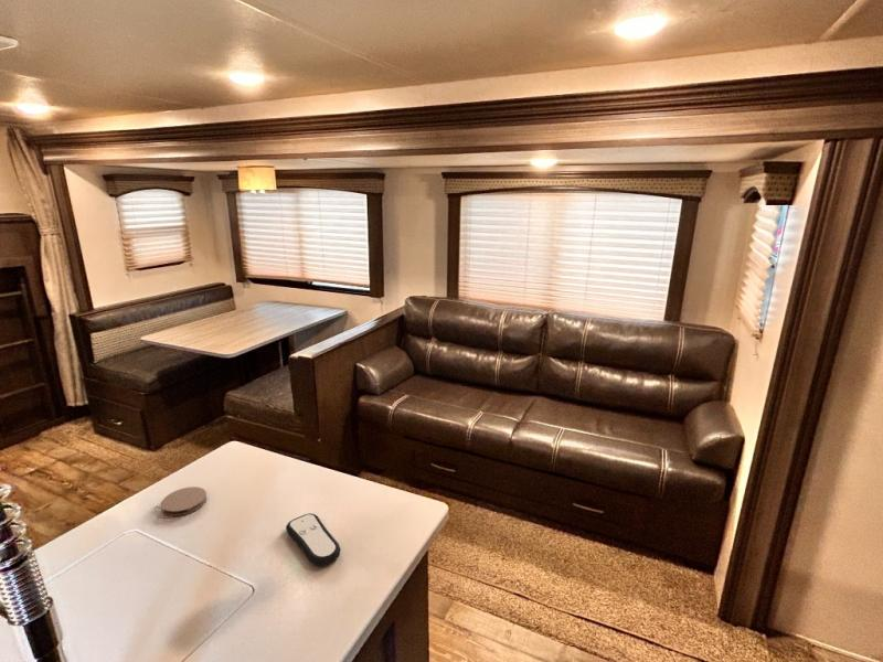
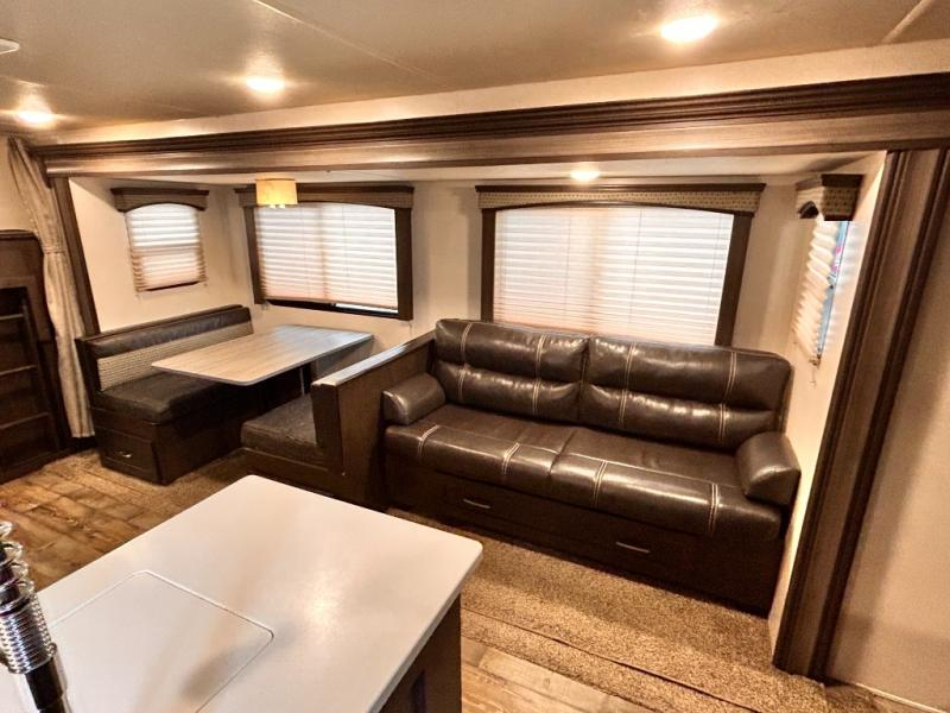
- coaster (184, 501)
- remote control (313, 537)
